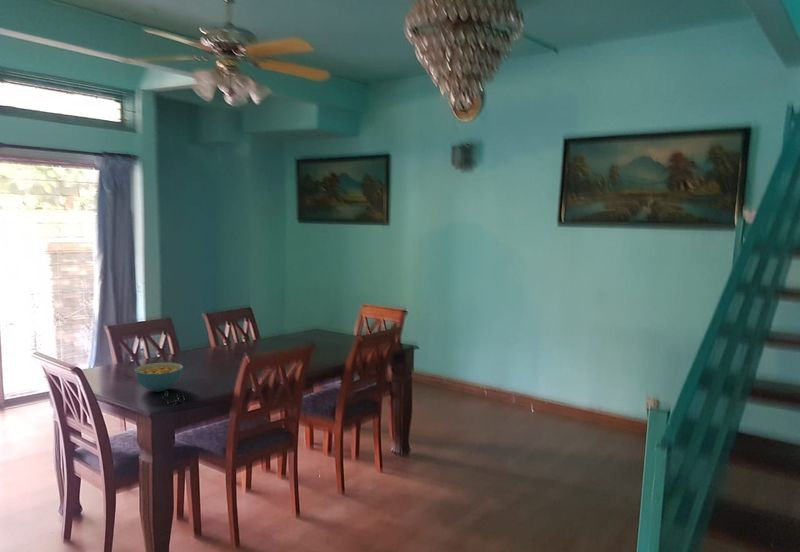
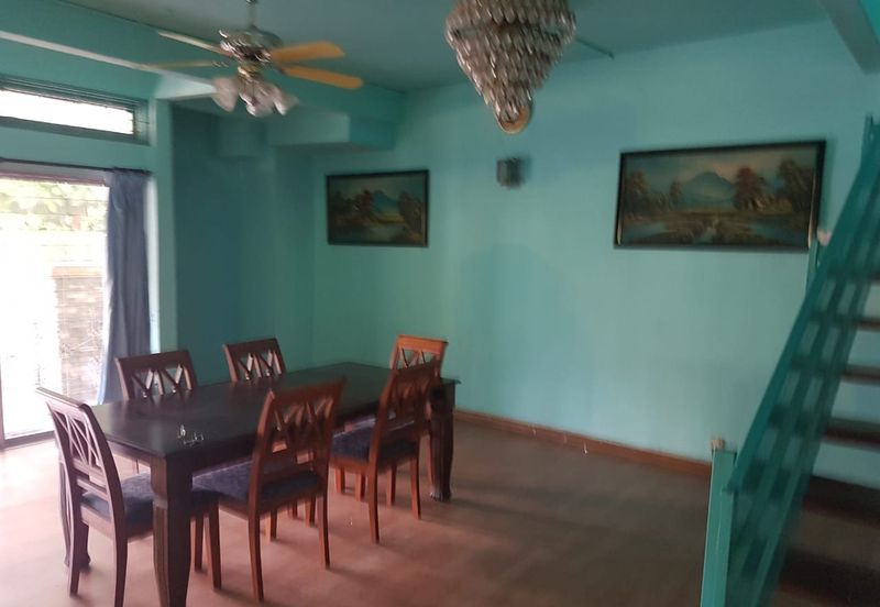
- cereal bowl (159, 378)
